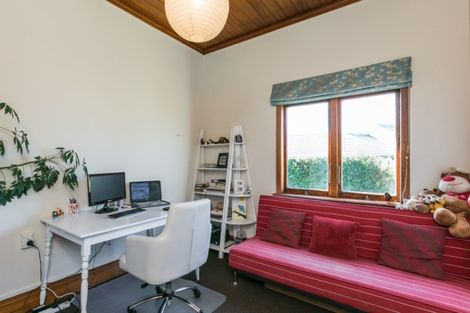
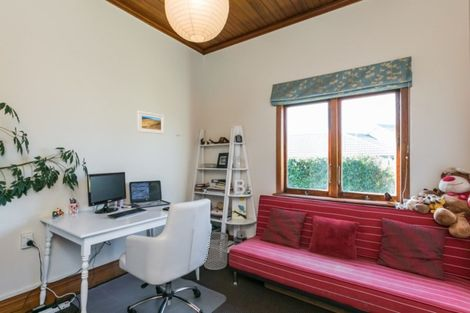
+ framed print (151, 123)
+ waste bin (215, 250)
